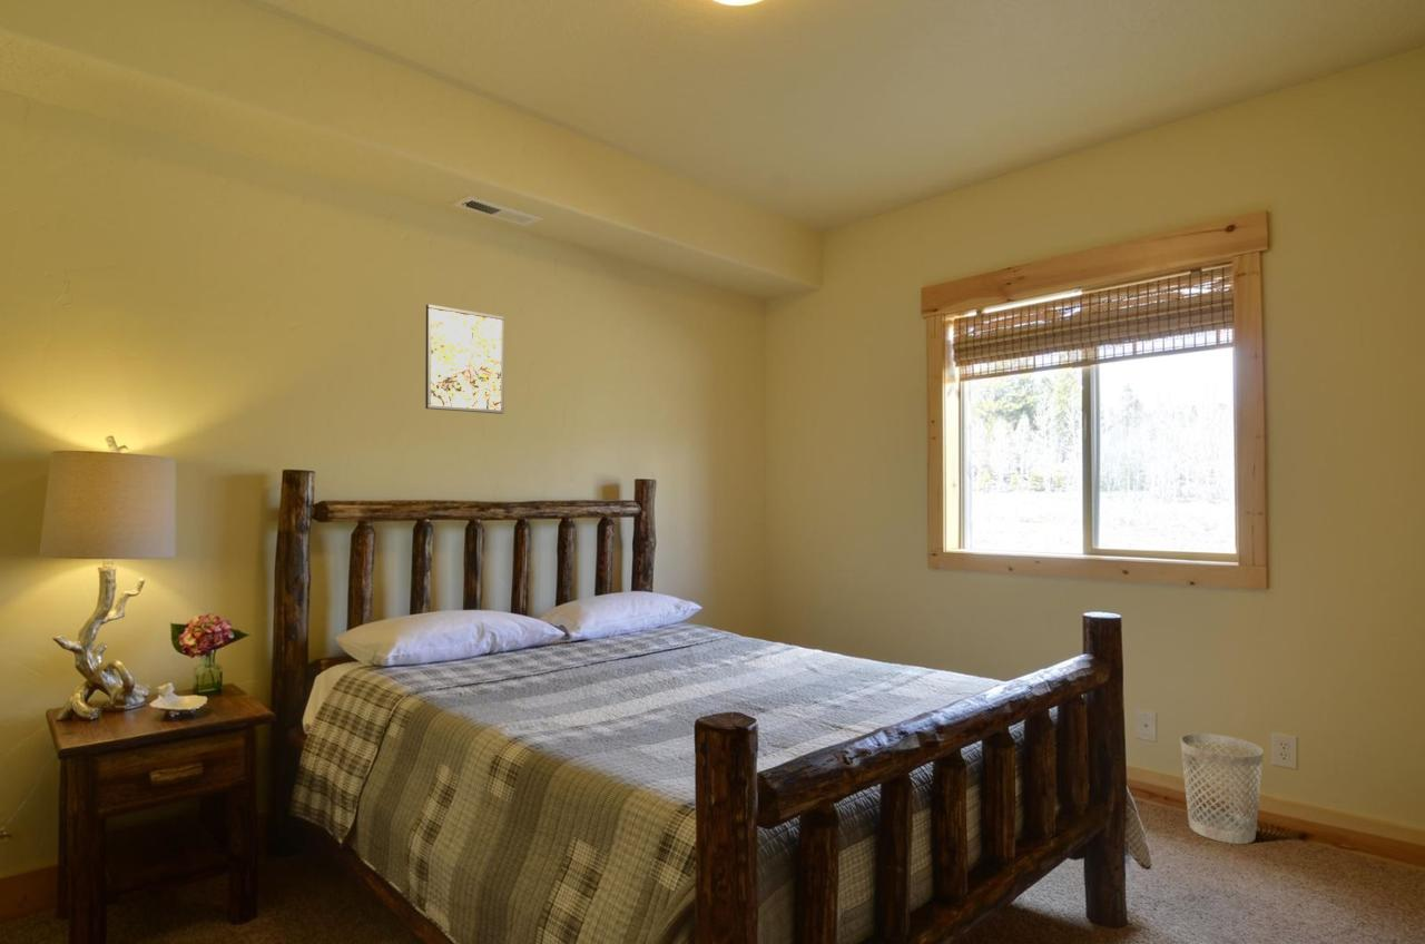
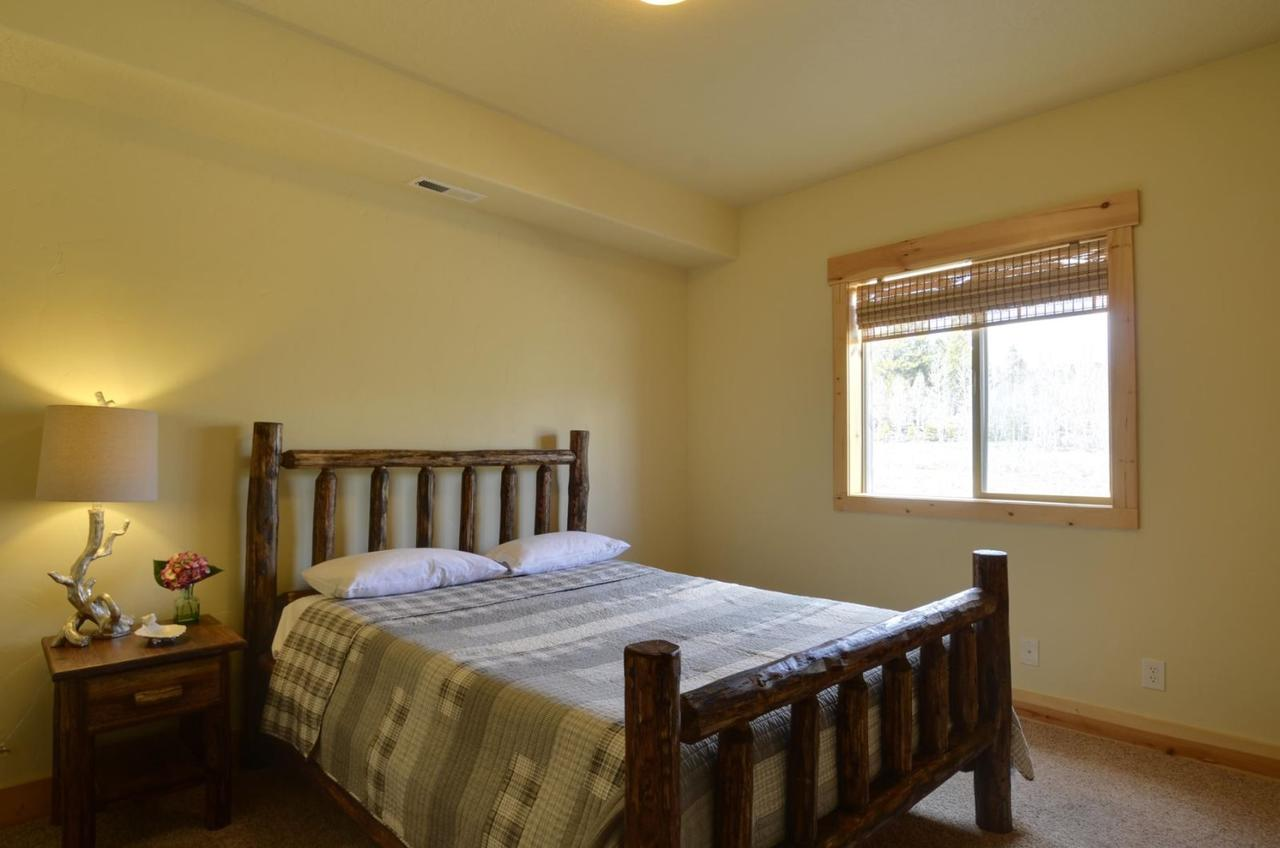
- wastebasket (1220, 787)
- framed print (465, 361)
